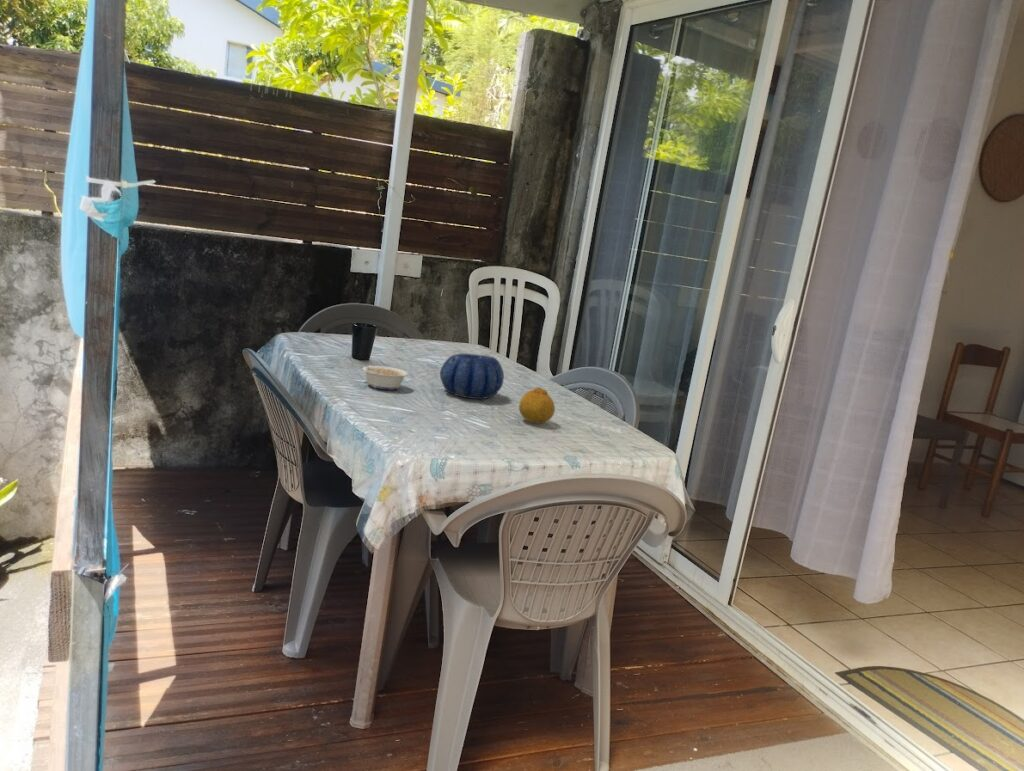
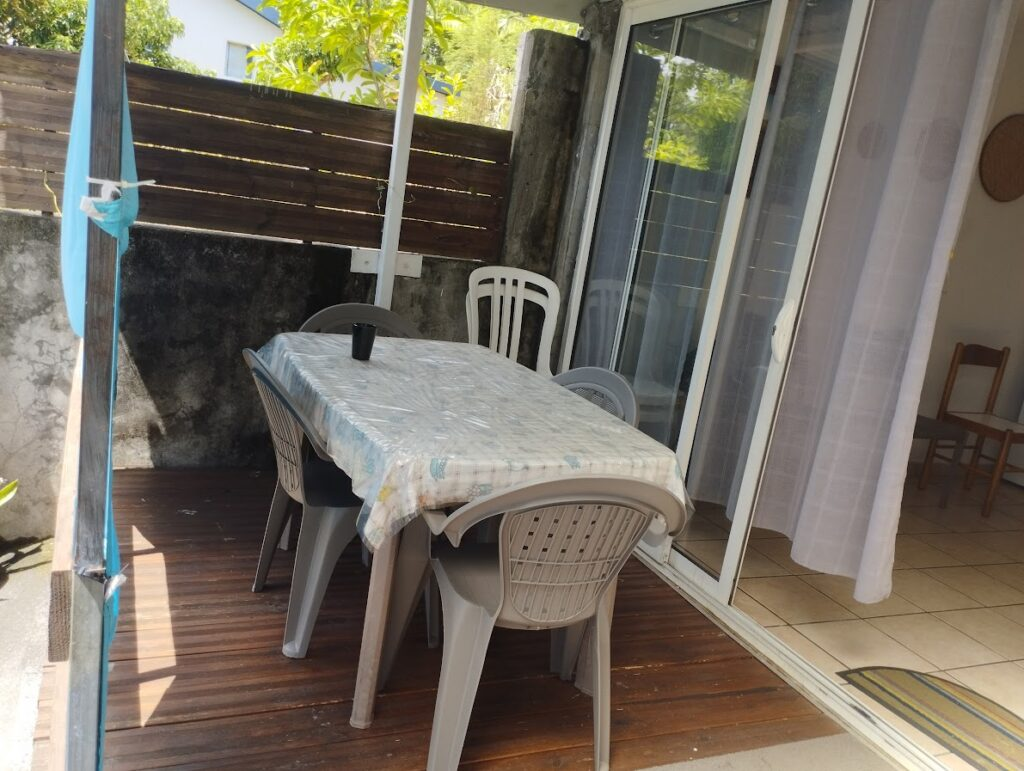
- legume (382, 376)
- fruit (537, 405)
- decorative bowl (472, 374)
